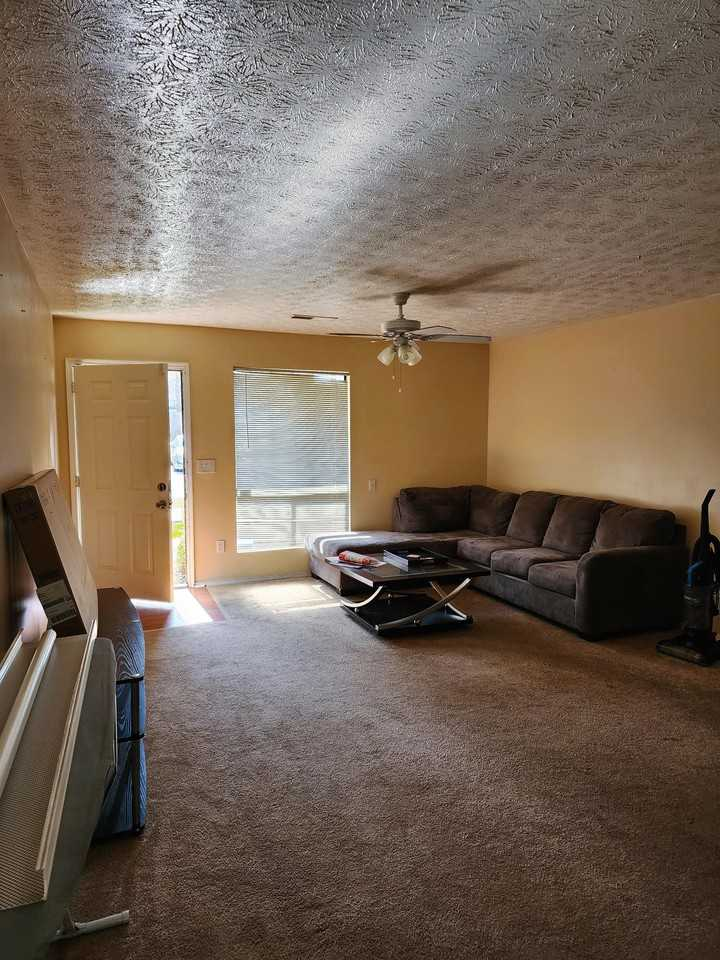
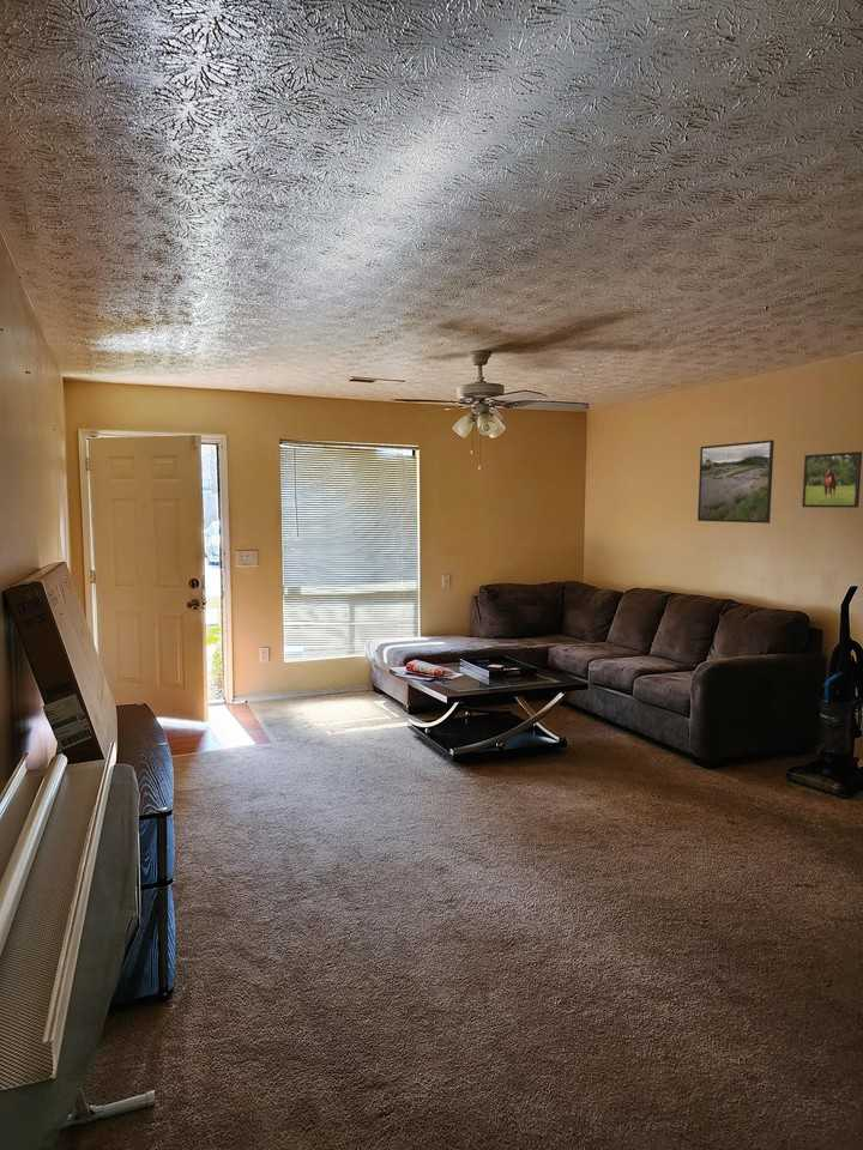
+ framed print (831, 480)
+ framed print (732, 483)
